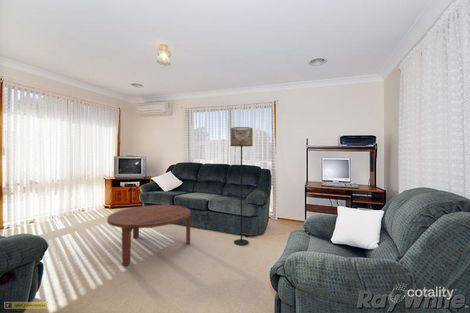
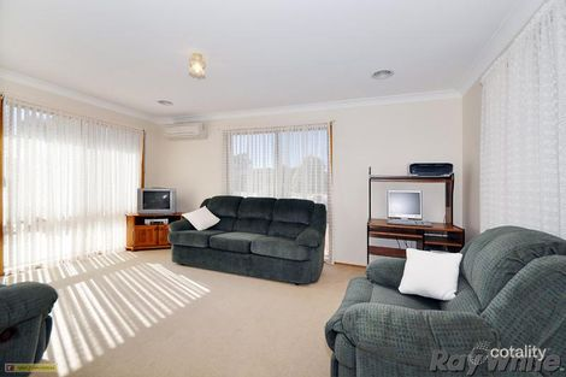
- floor lamp (241, 185)
- coffee table (151, 227)
